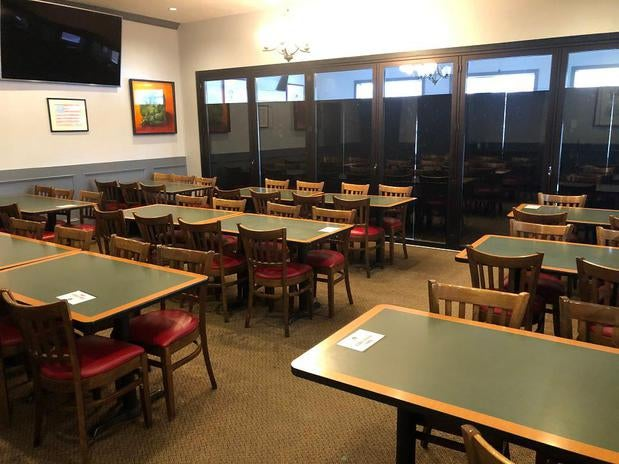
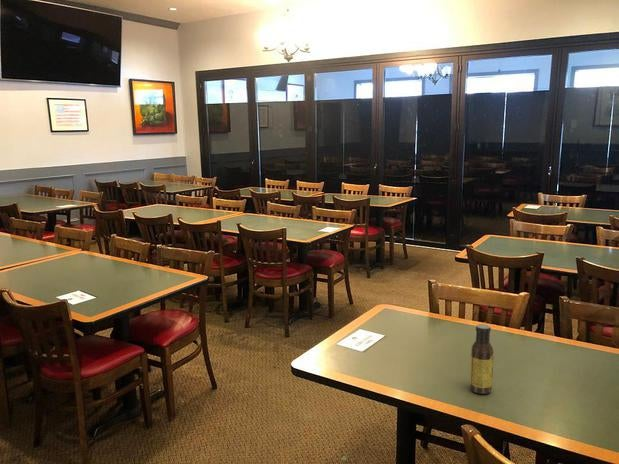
+ sauce bottle (482, 358)
